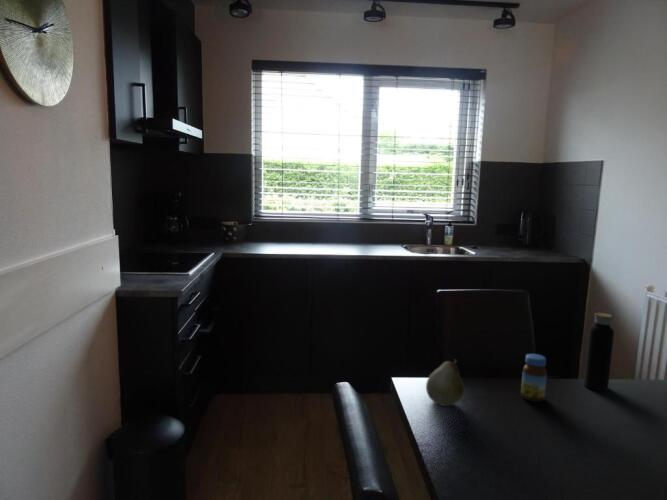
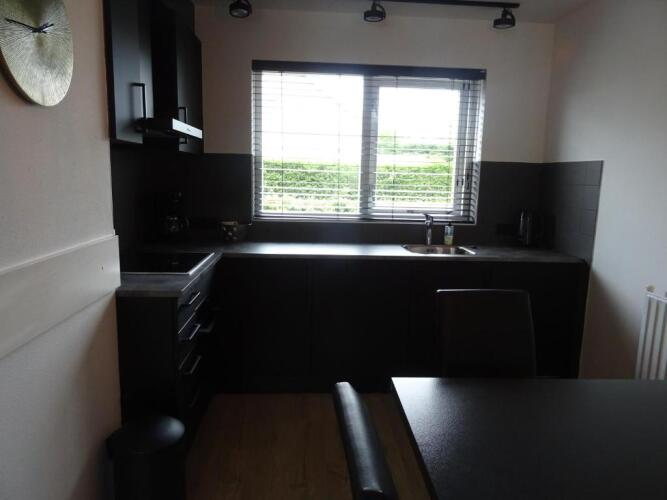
- water bottle (599, 347)
- jar (534, 376)
- fruit (444, 381)
